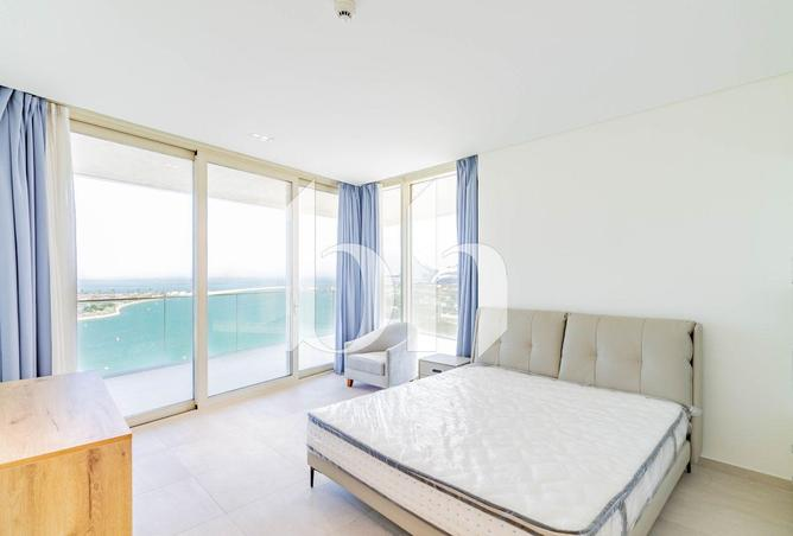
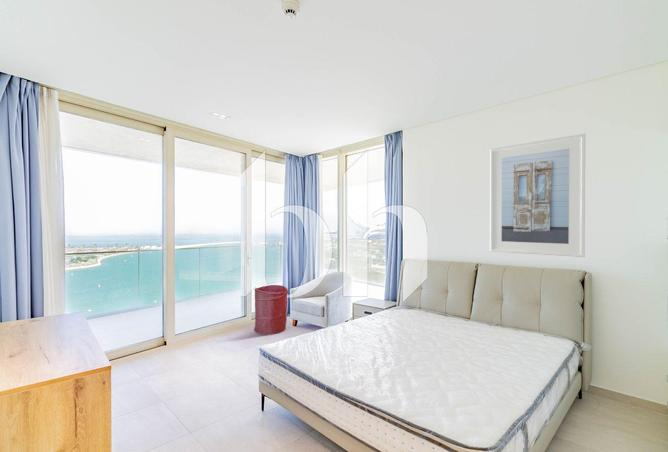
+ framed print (533, 198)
+ laundry hamper (271, 308)
